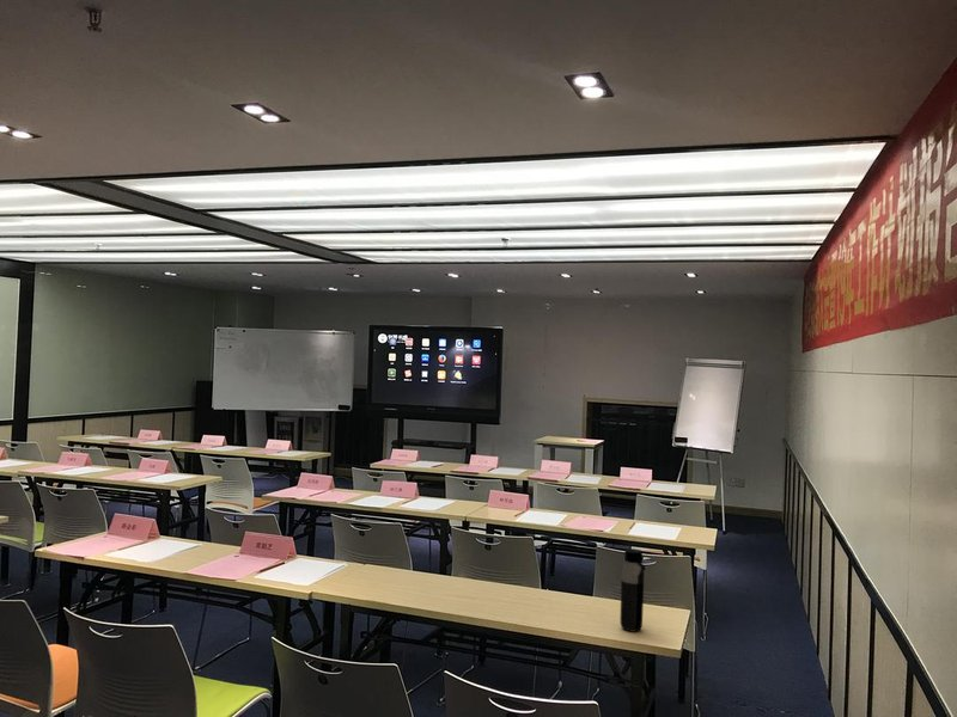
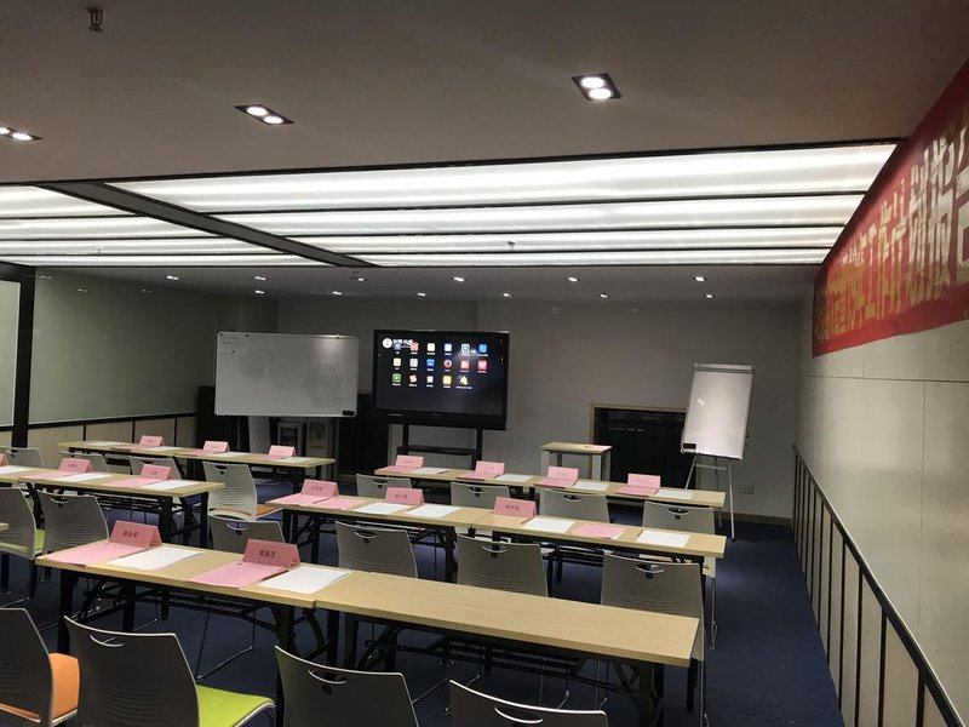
- water bottle (632, 589)
